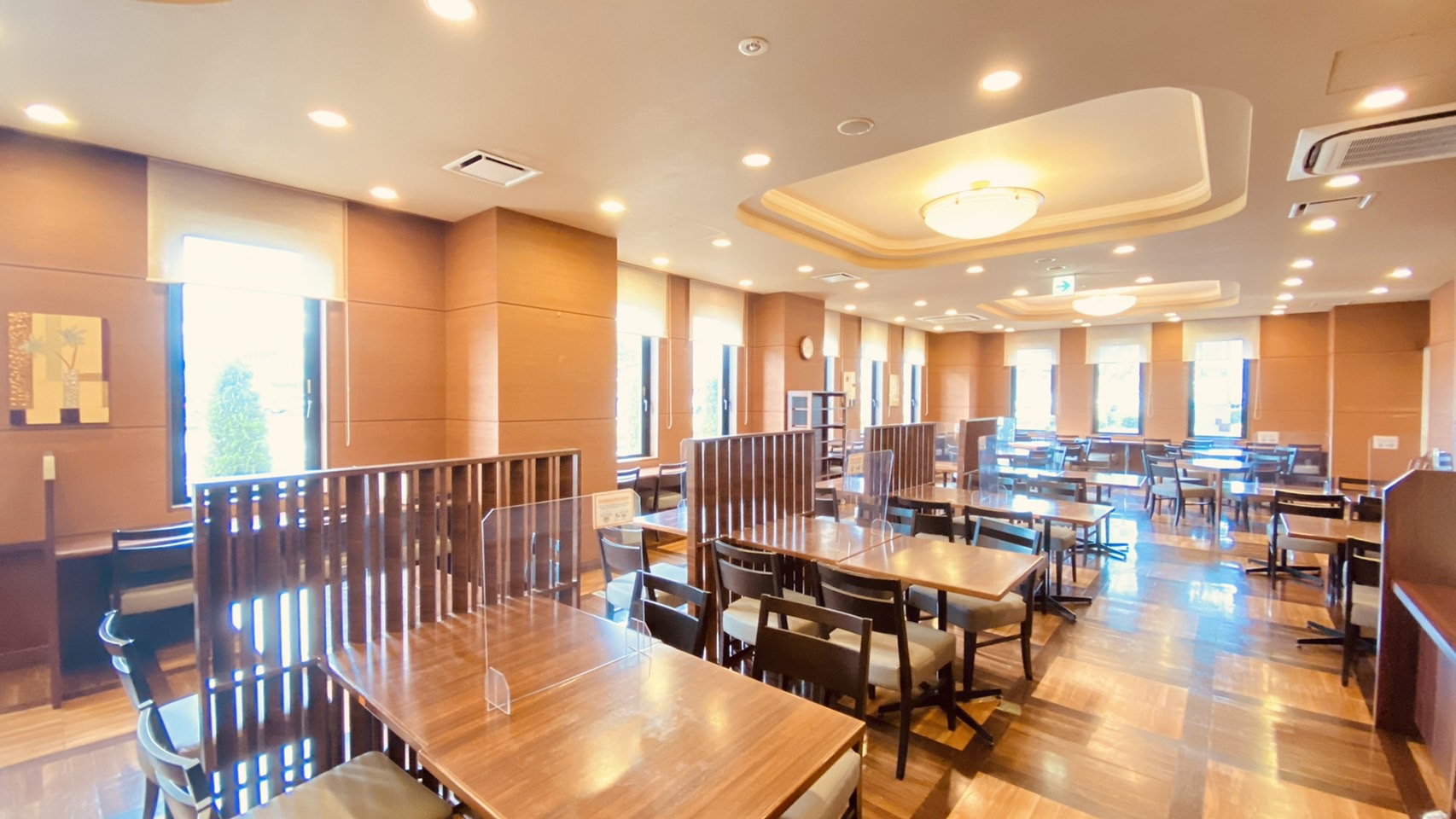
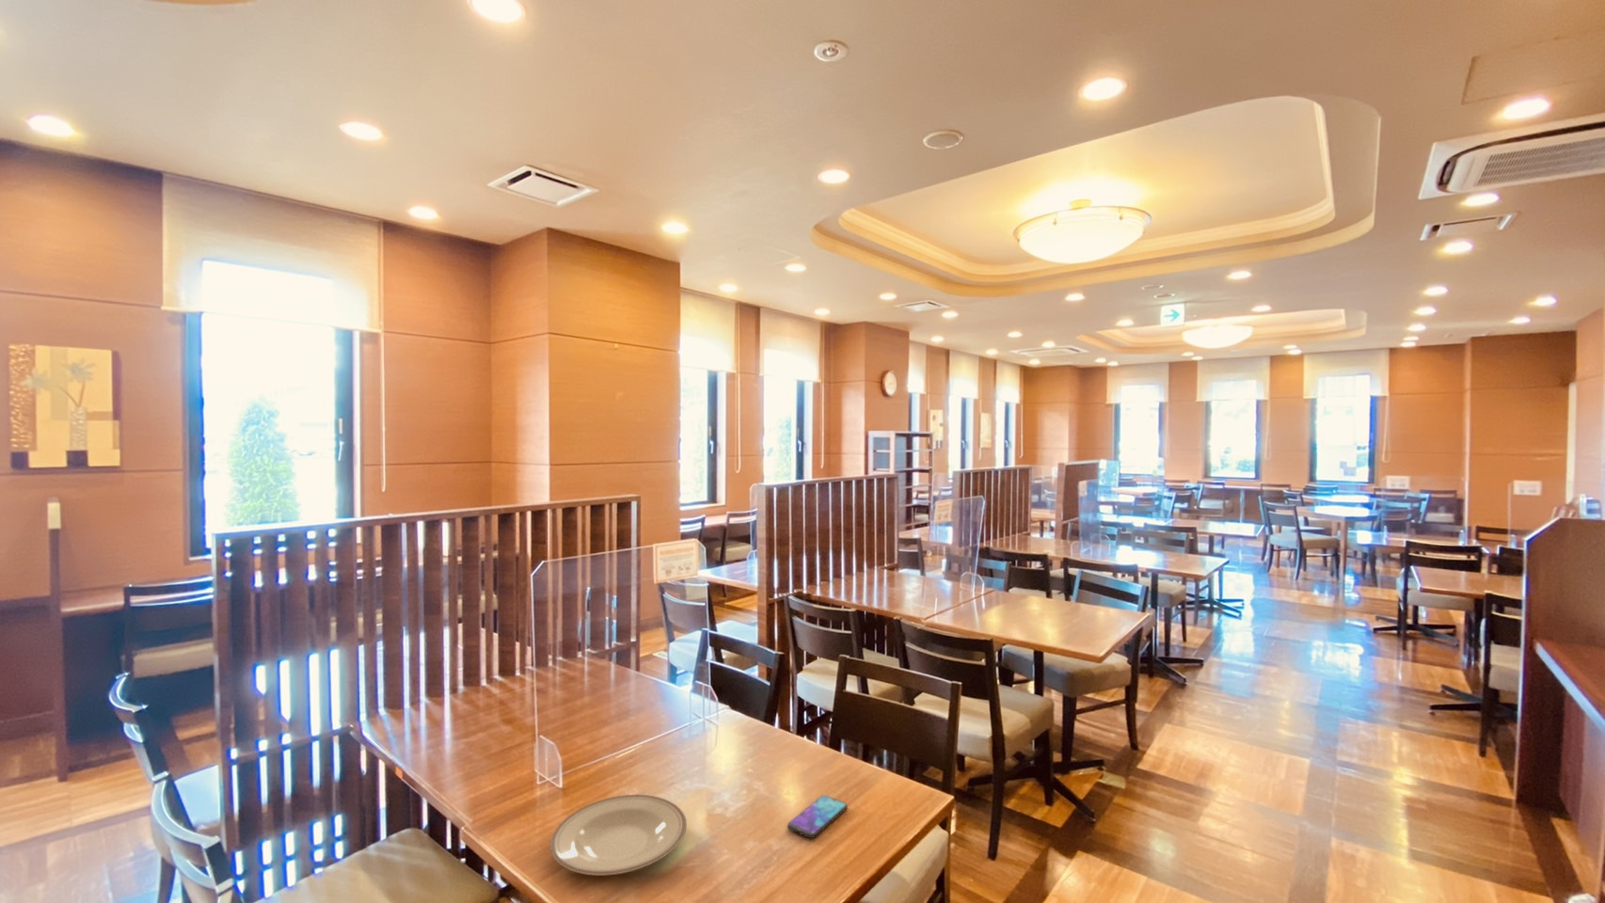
+ smartphone (818, 816)
+ plate (620, 837)
